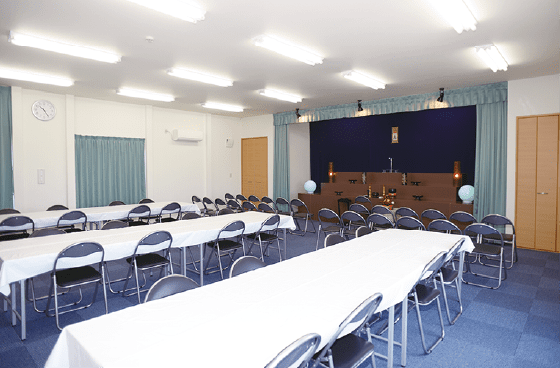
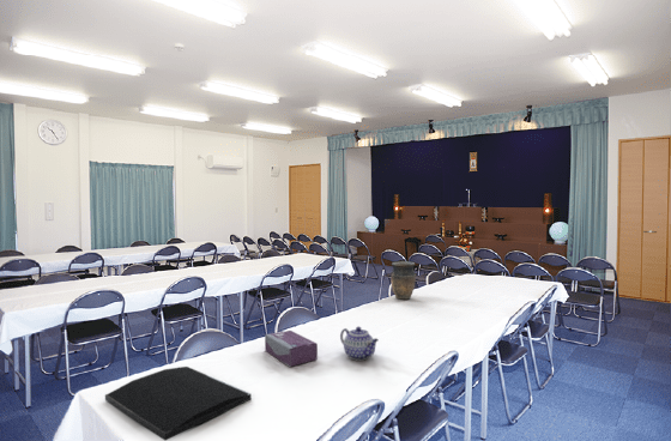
+ desk pad (177, 394)
+ vase (403, 280)
+ tissue box (290, 346)
+ teapot (358, 342)
